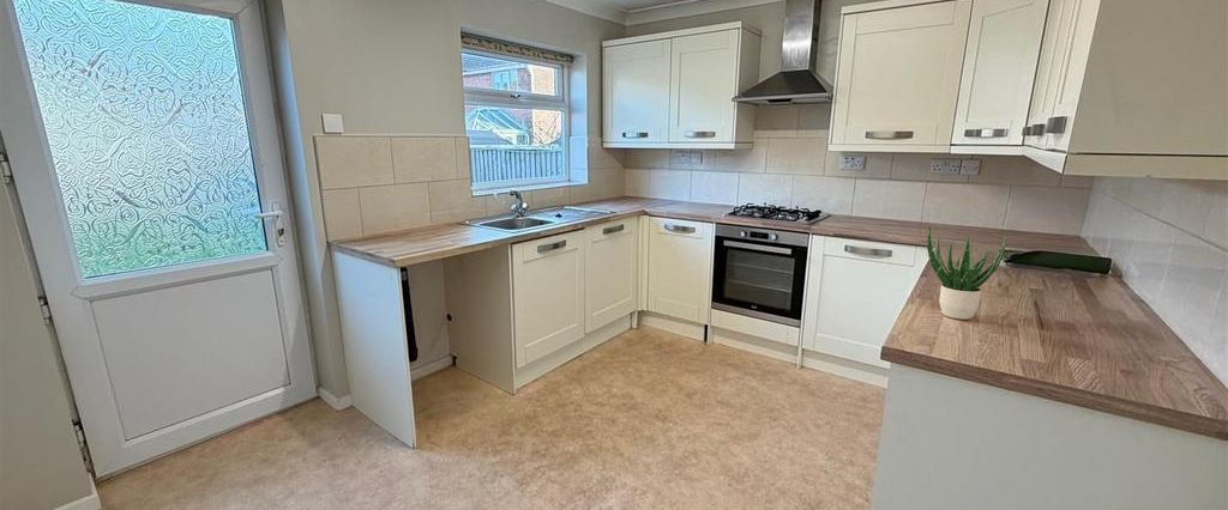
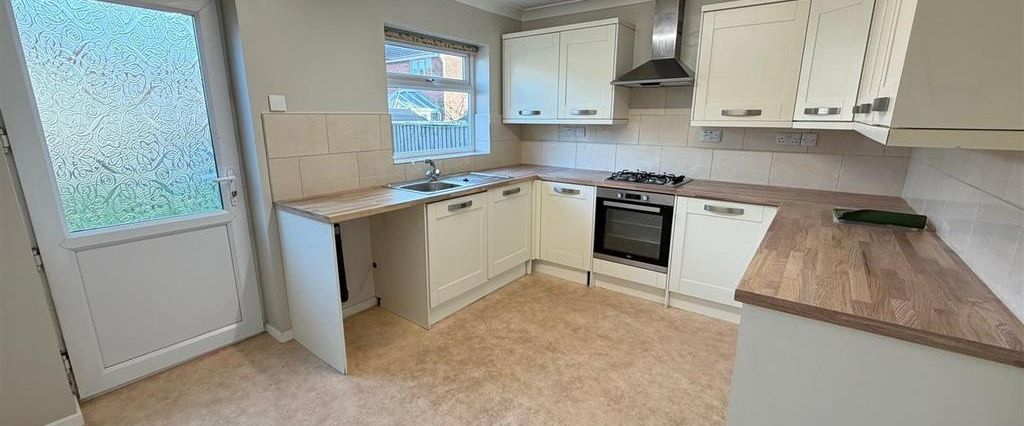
- potted plant (959, 271)
